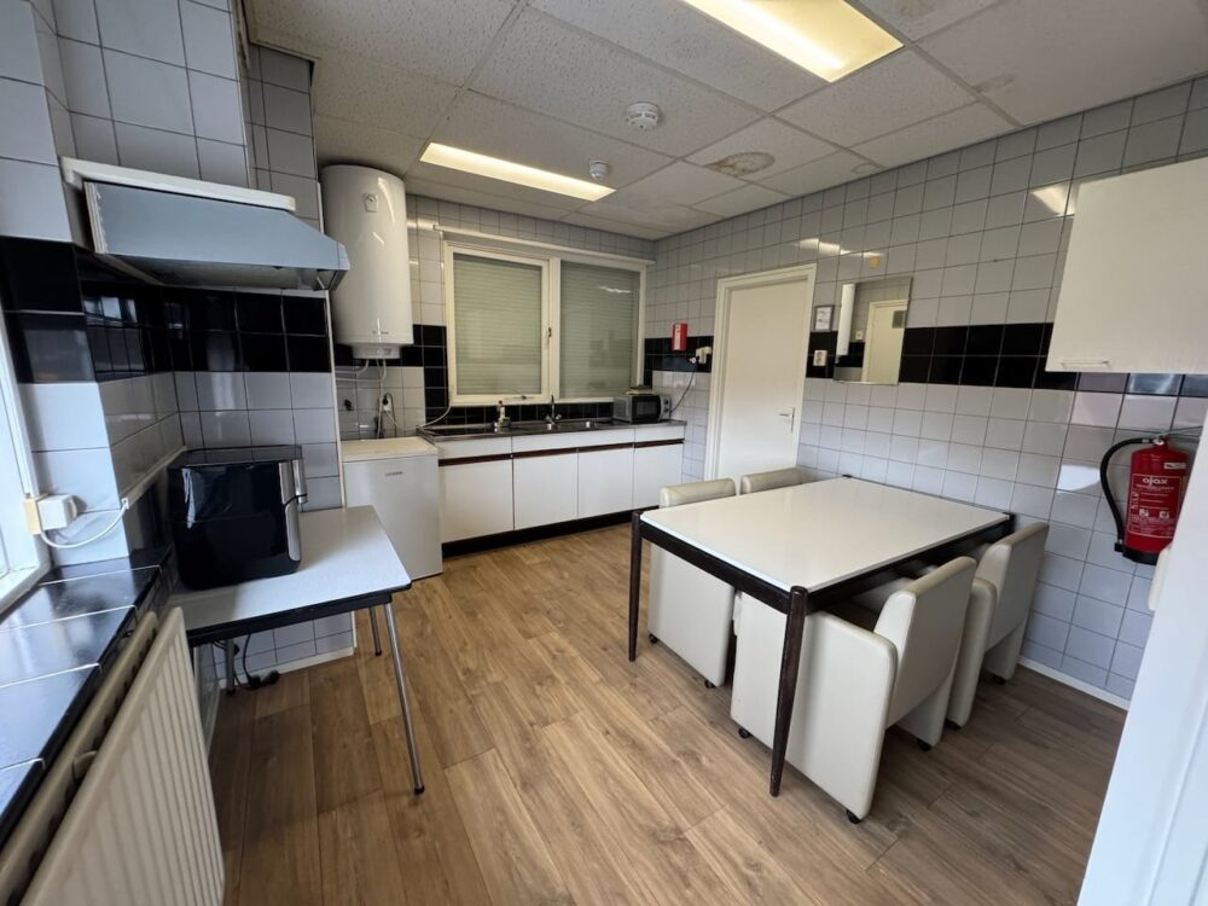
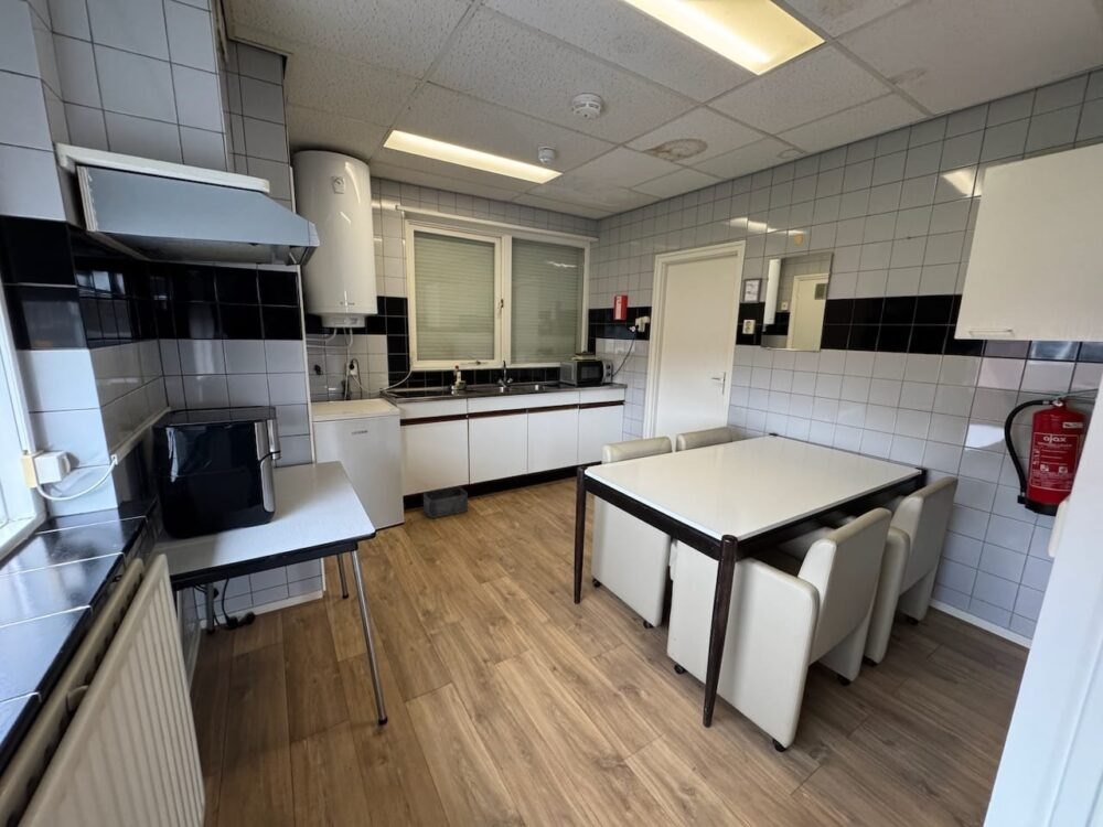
+ storage bin (446, 502)
